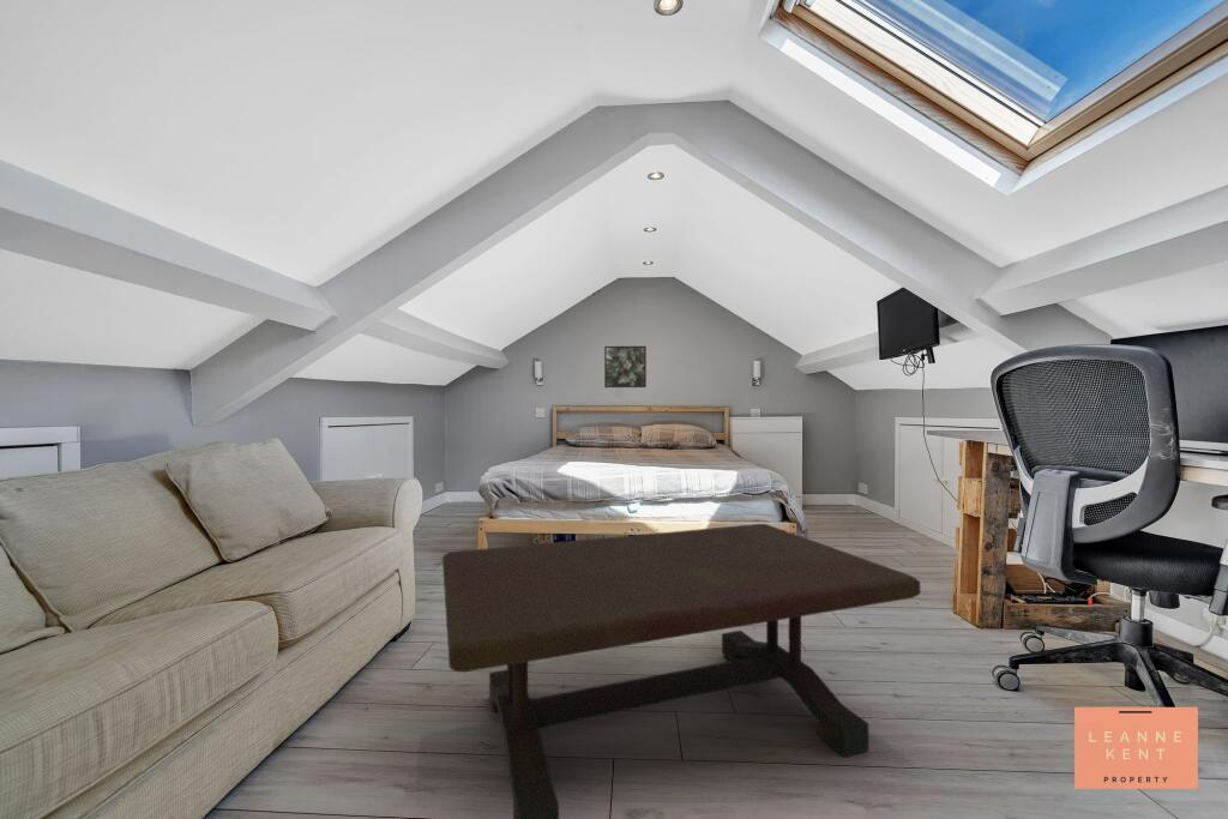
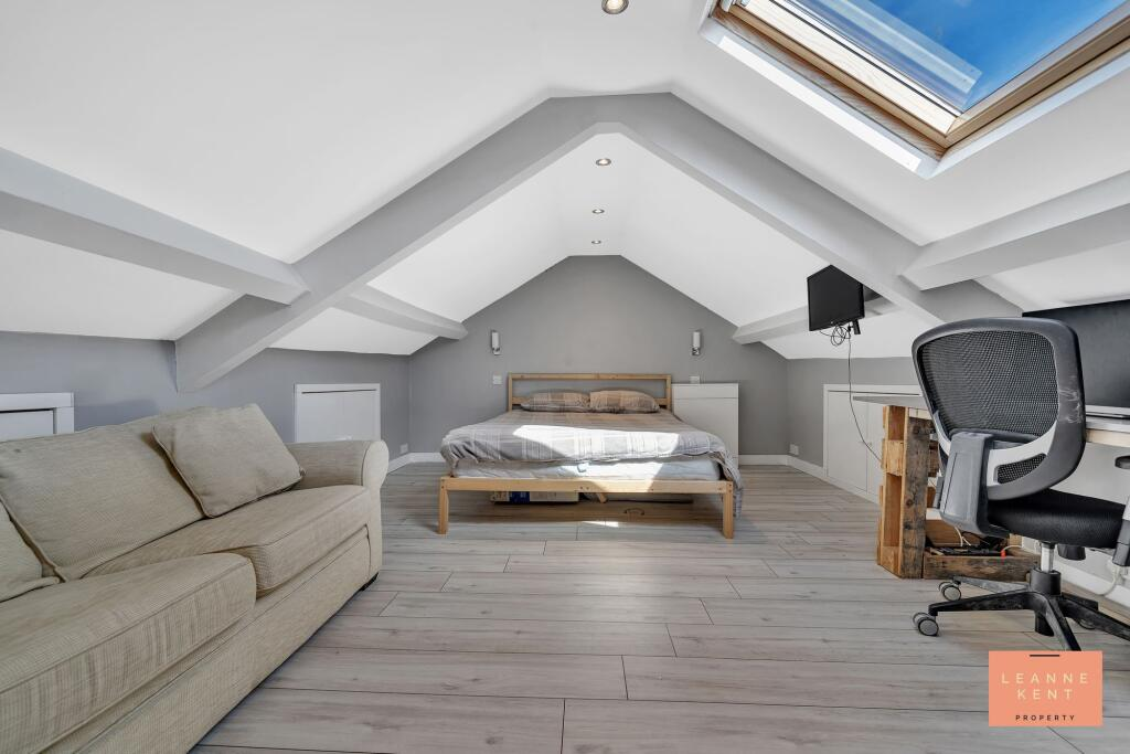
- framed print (625, 366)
- coffee table (660, 639)
